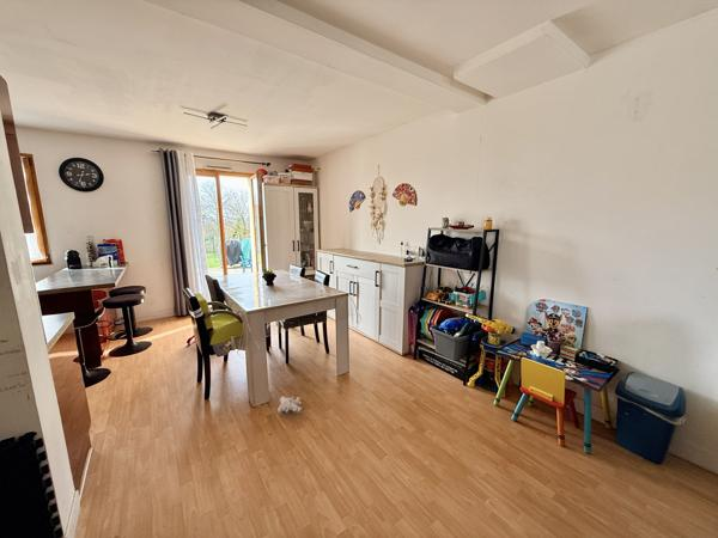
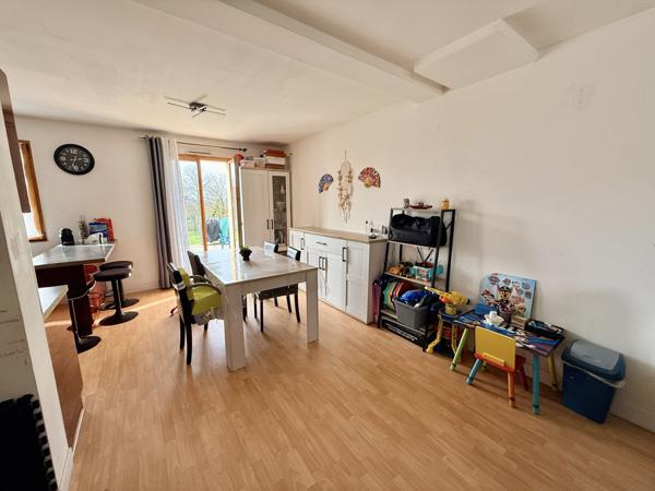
- plush toy (286, 411)
